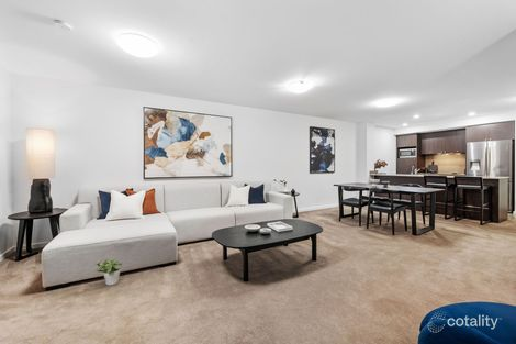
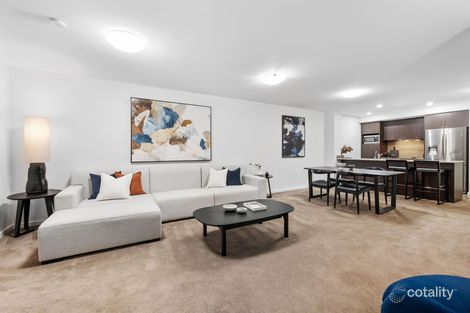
- potted plant (108, 270)
